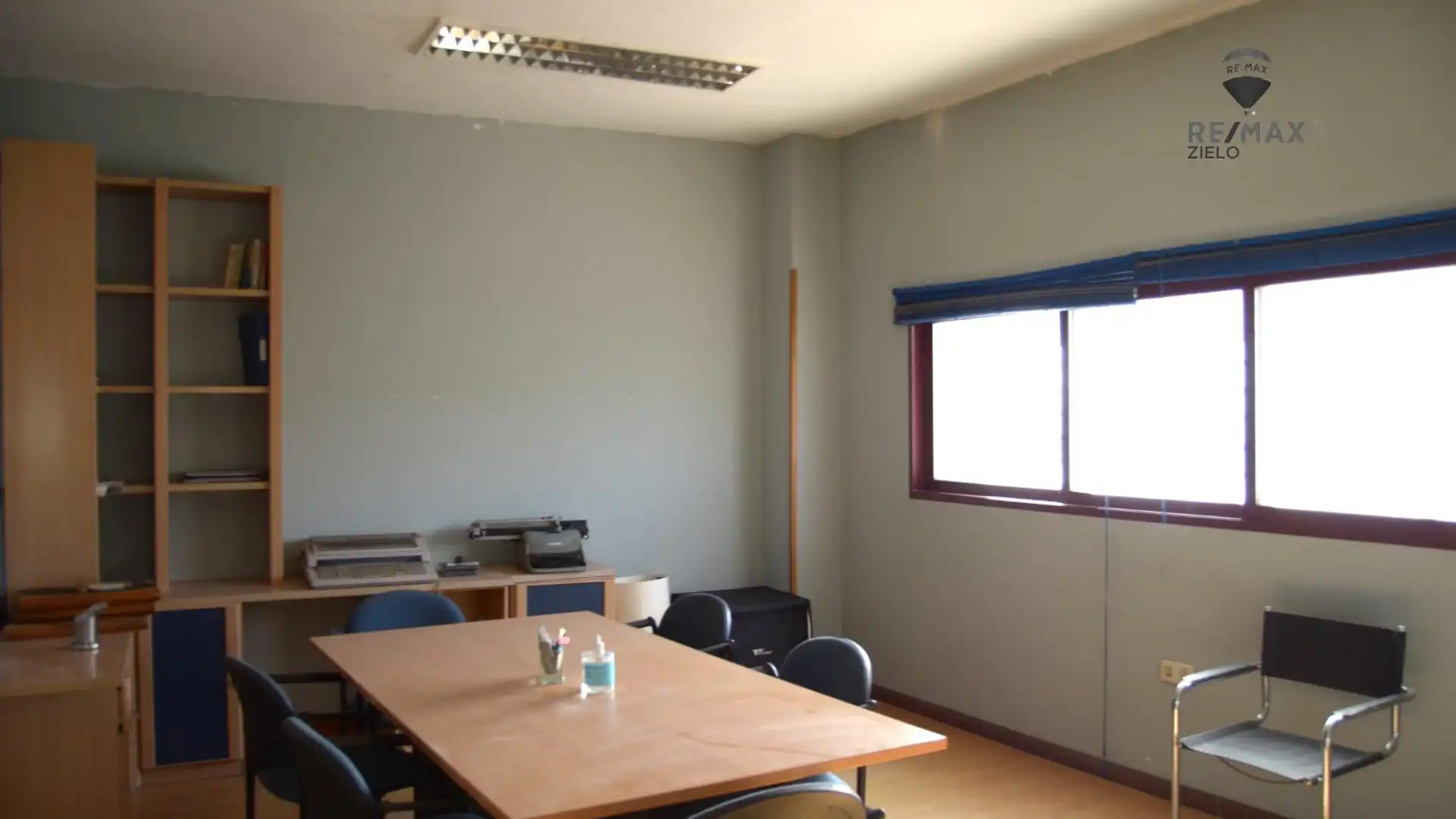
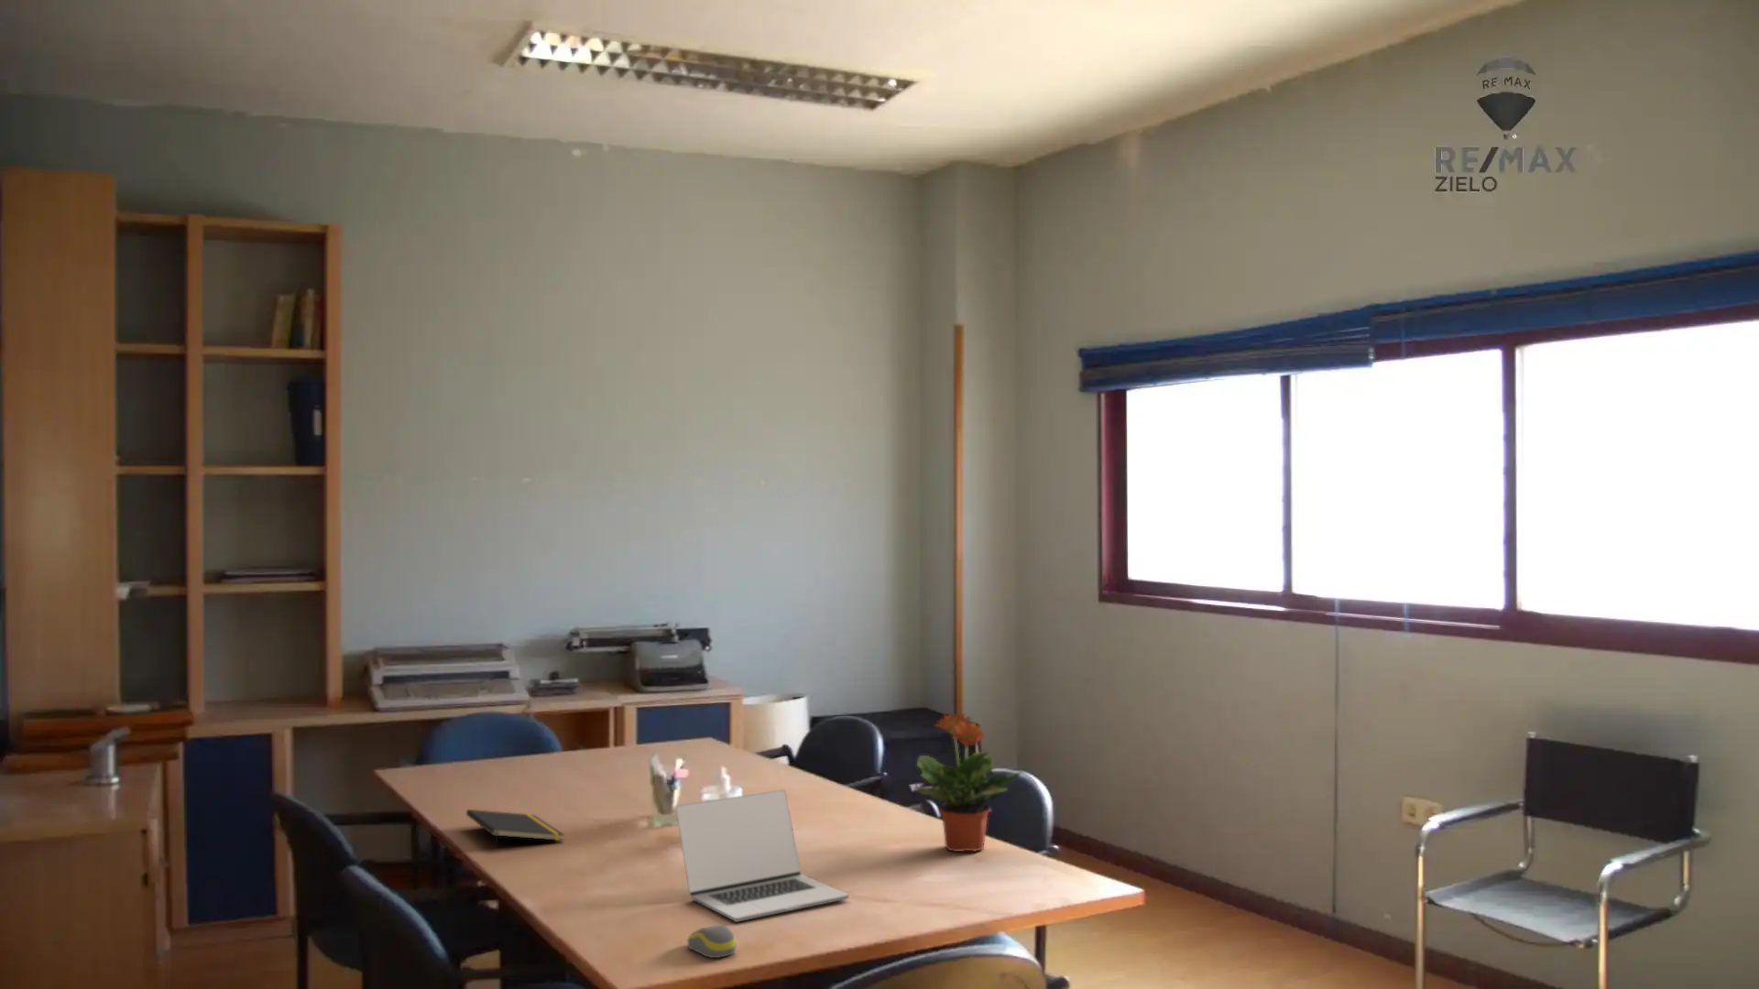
+ laptop (761, 851)
+ computer mouse (712, 937)
+ potted plant (962, 783)
+ notepad (513, 824)
